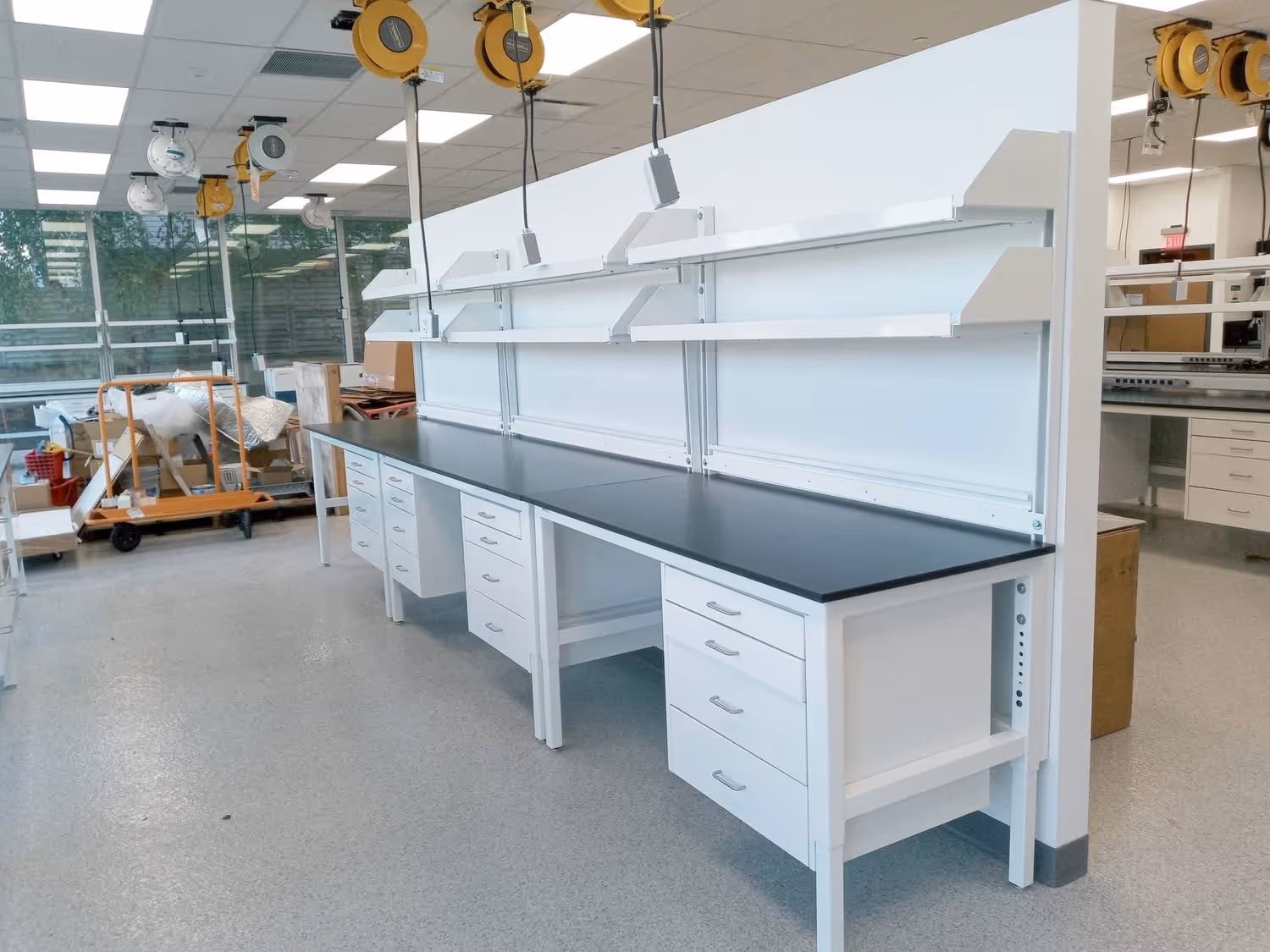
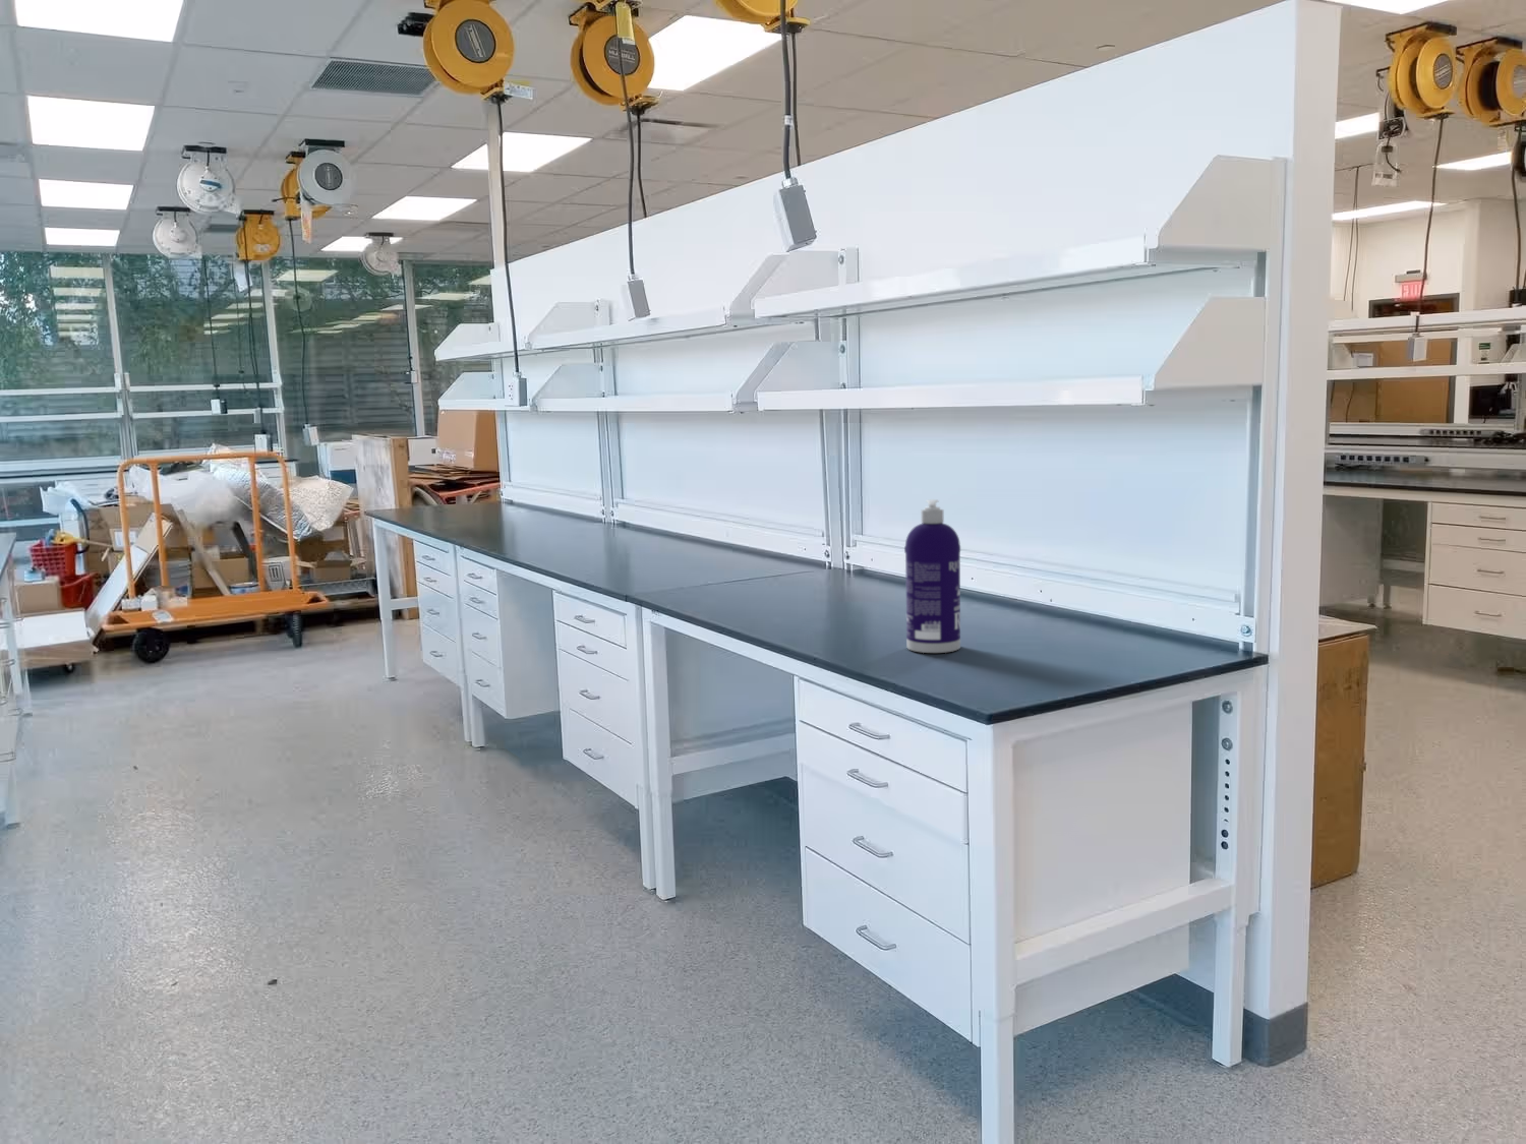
+ spray bottle (932, 573)
